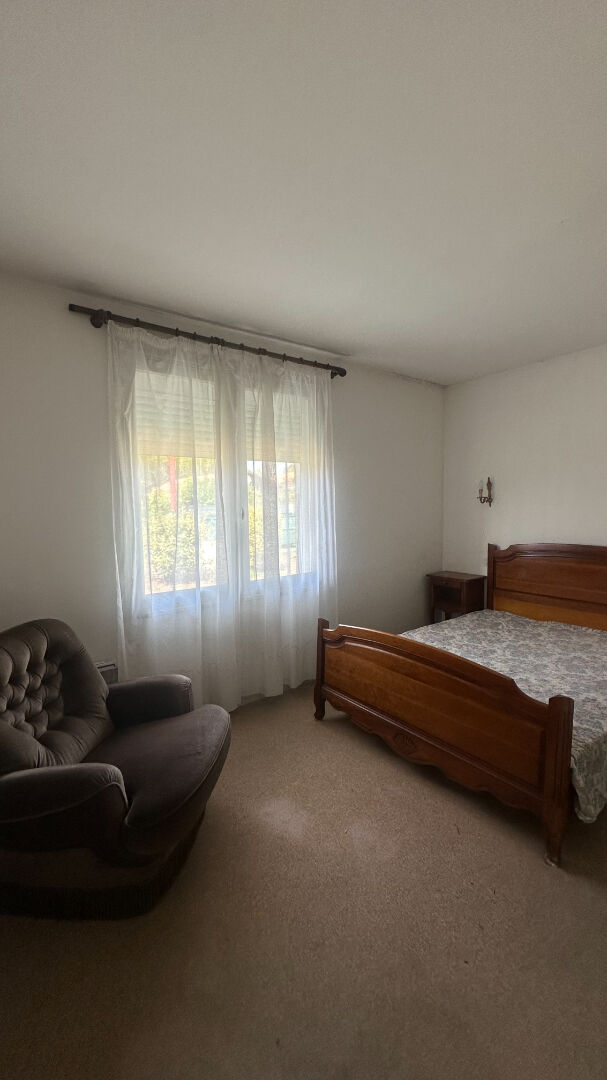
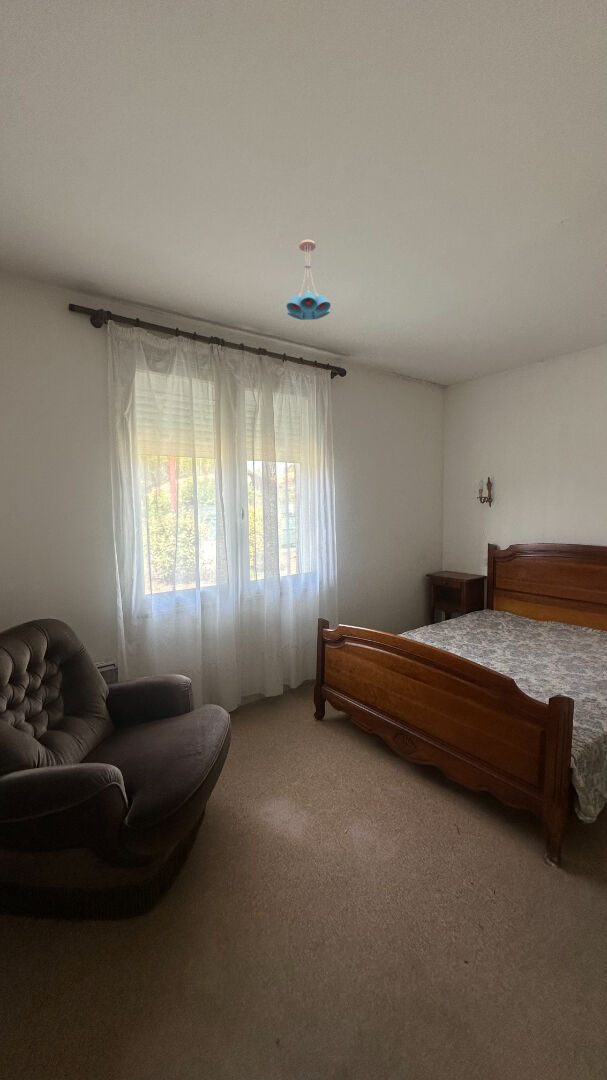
+ ceiling light fixture (311, 279)
